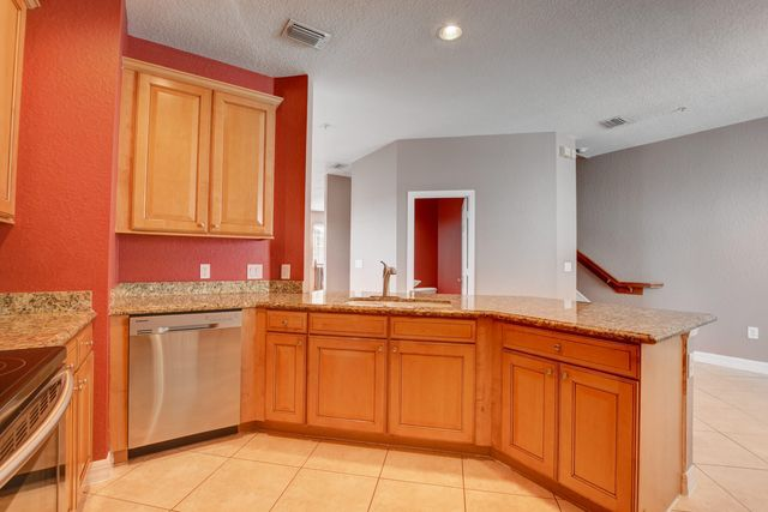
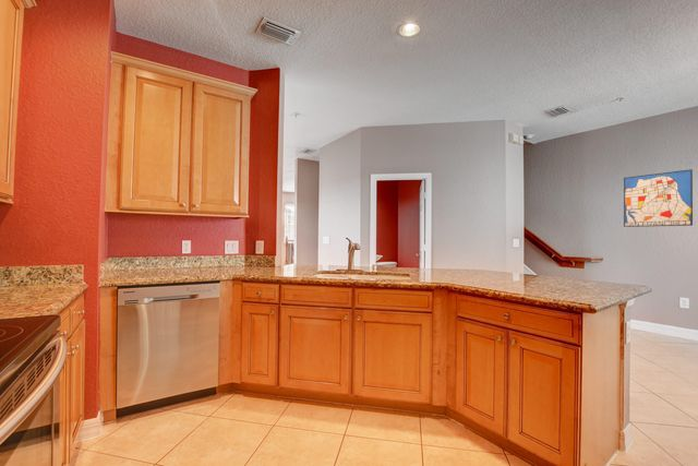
+ wall art (655, 200)
